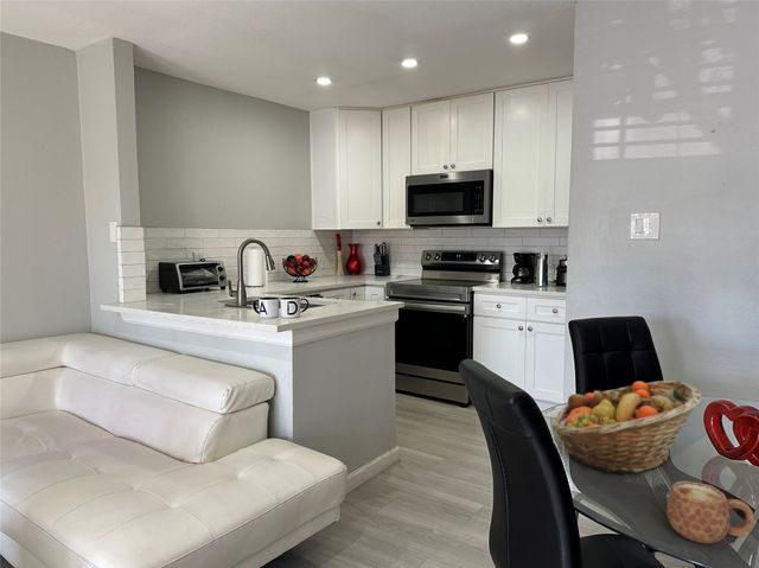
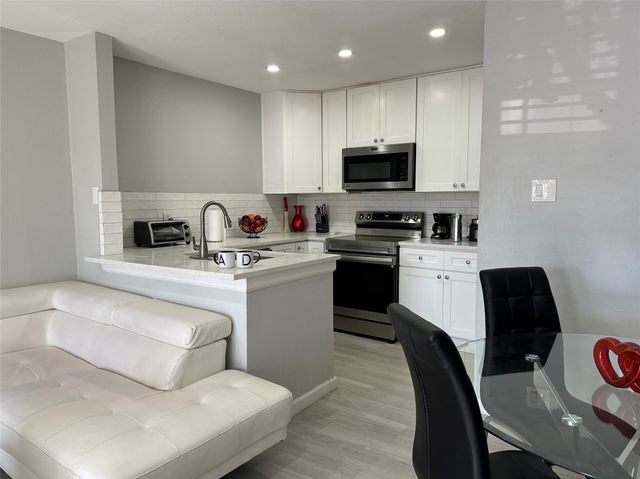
- fruit basket (623, 417)
- mug (709, 513)
